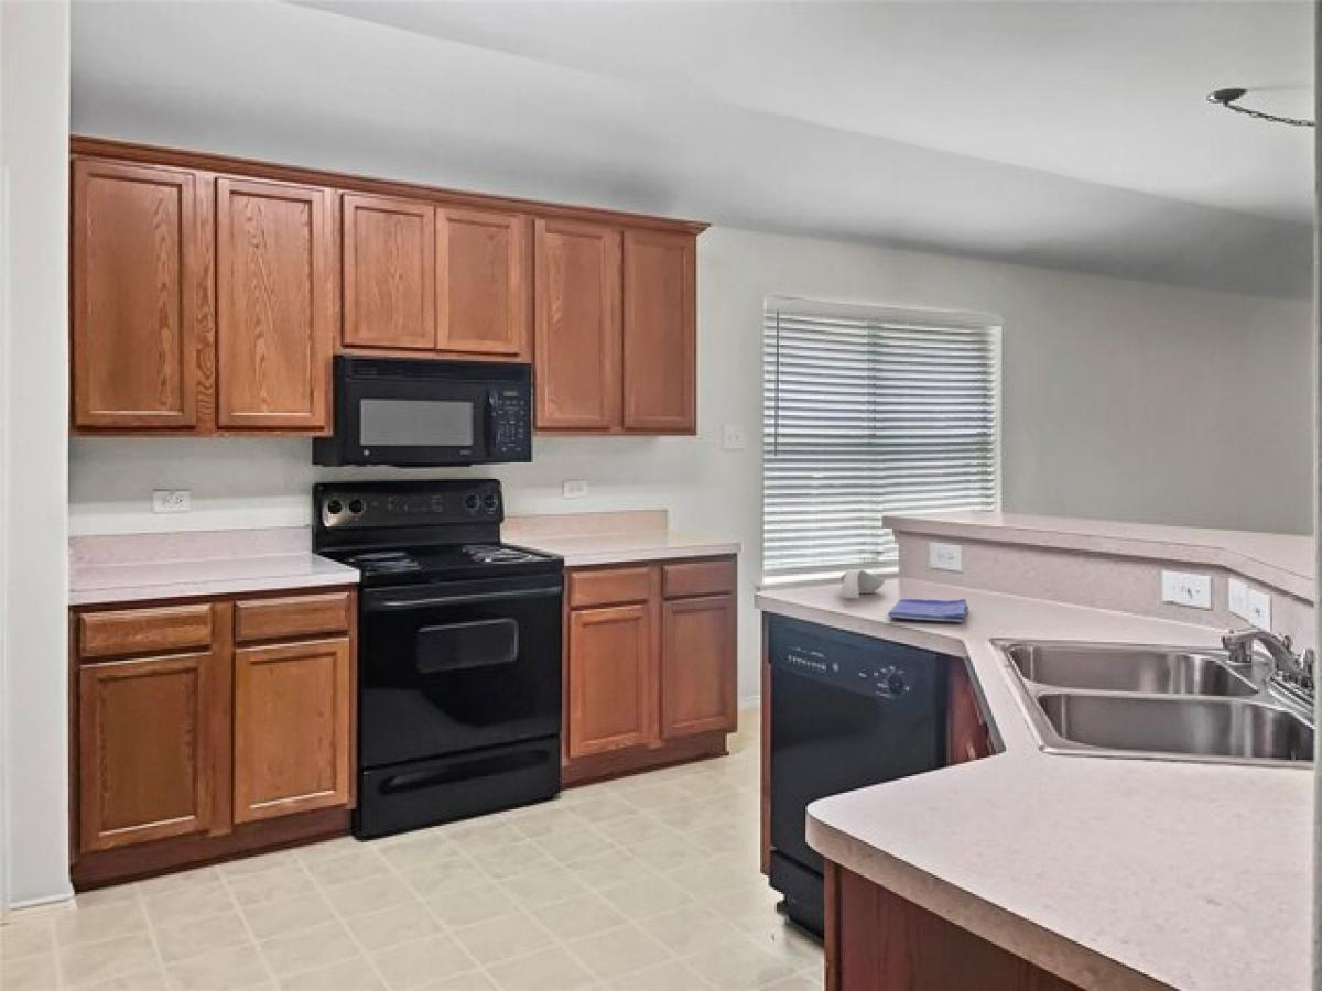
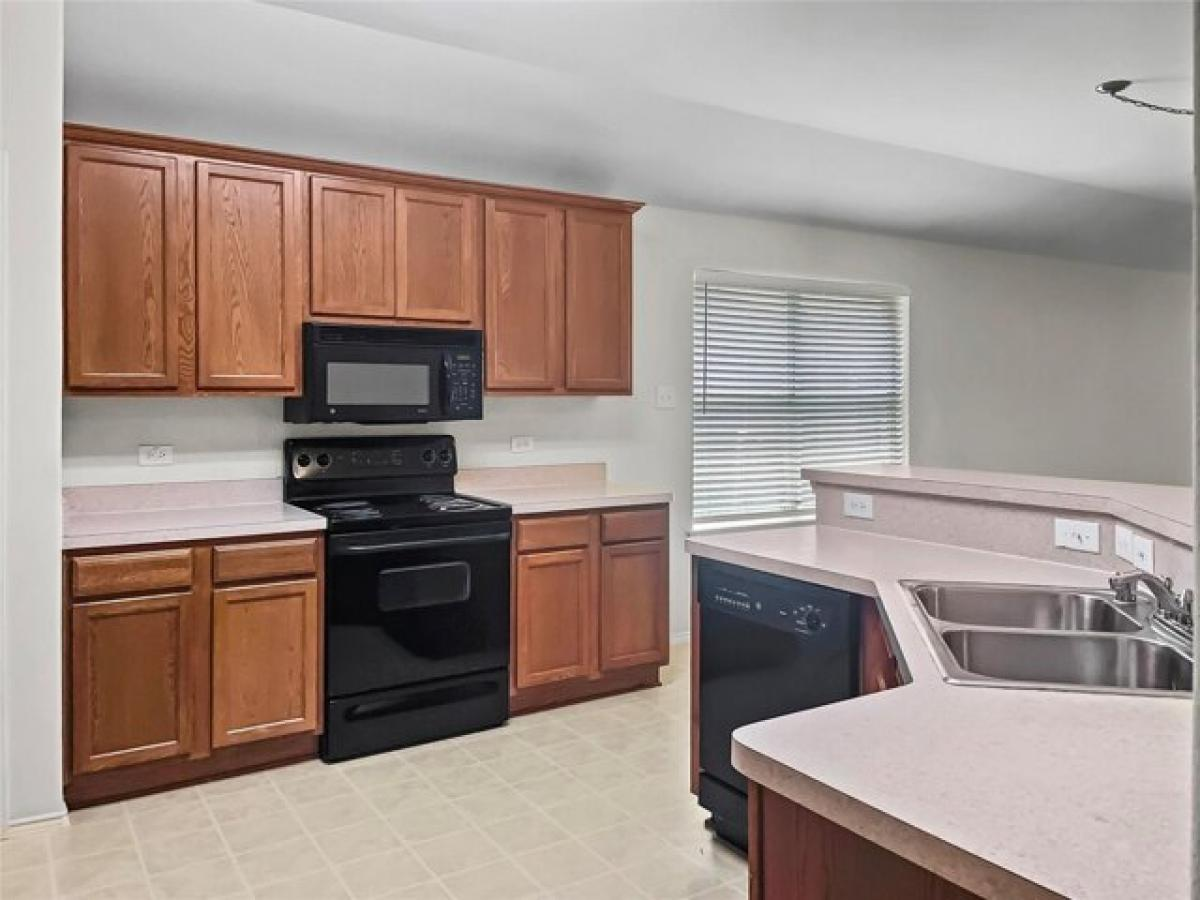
- dish towel (929, 608)
- spoon rest (858, 580)
